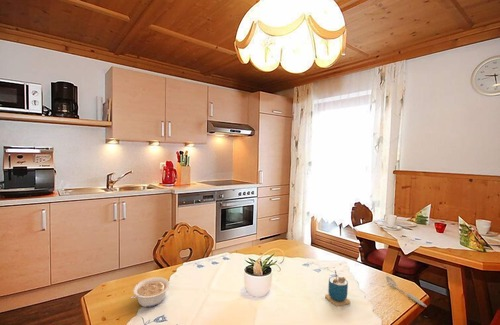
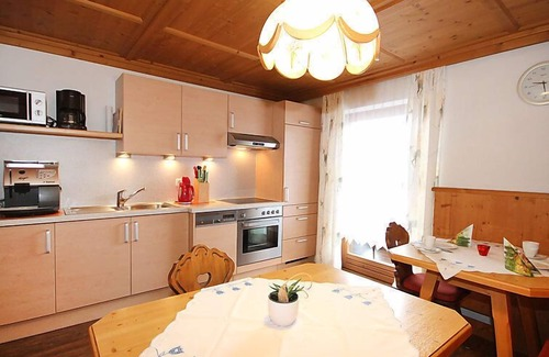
- spoon (403, 291)
- cup (338, 283)
- legume (151, 292)
